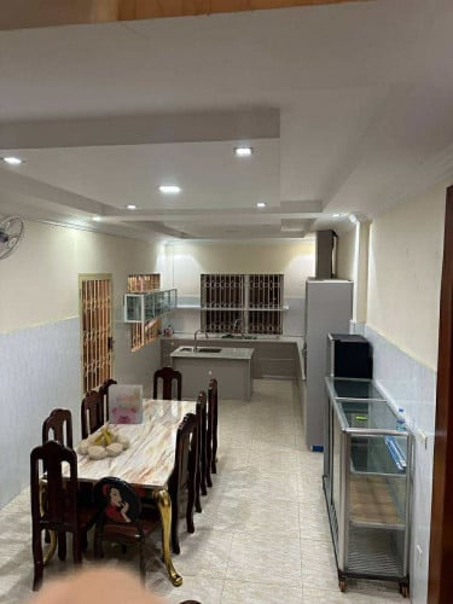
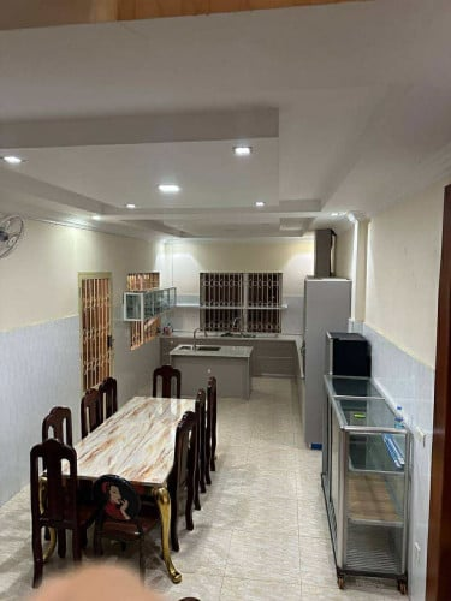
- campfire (104, 437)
- cereal box (126, 403)
